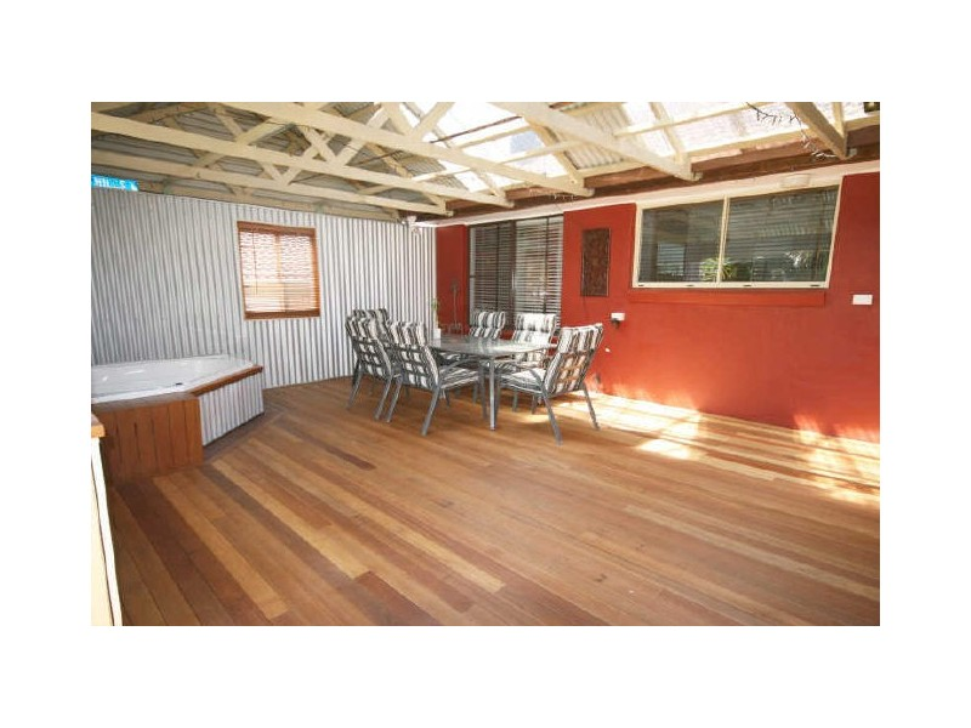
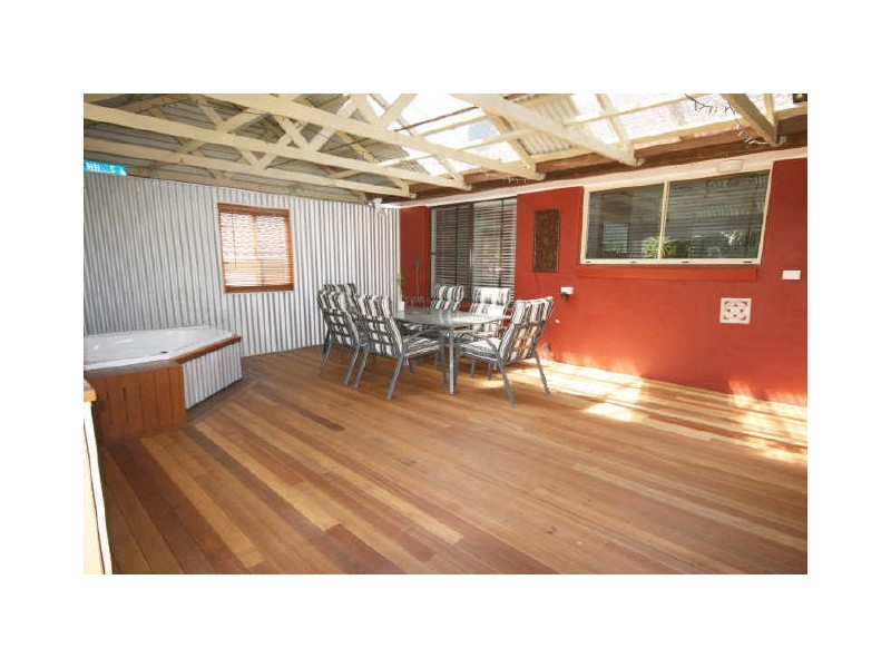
+ wall ornament (734, 311)
